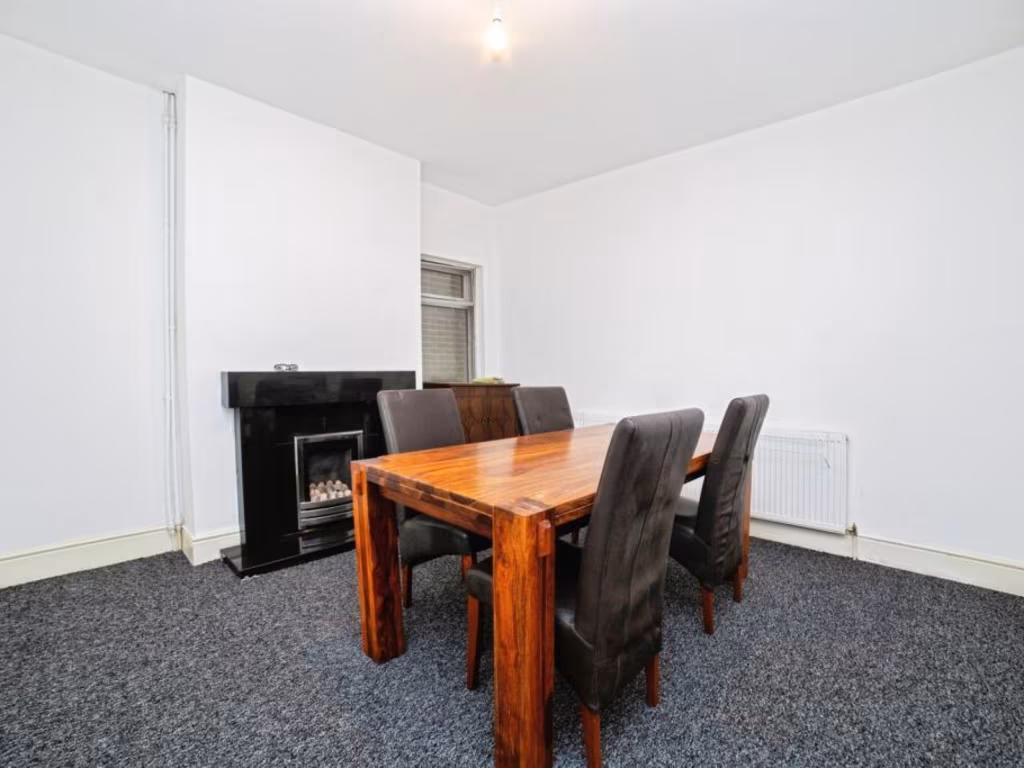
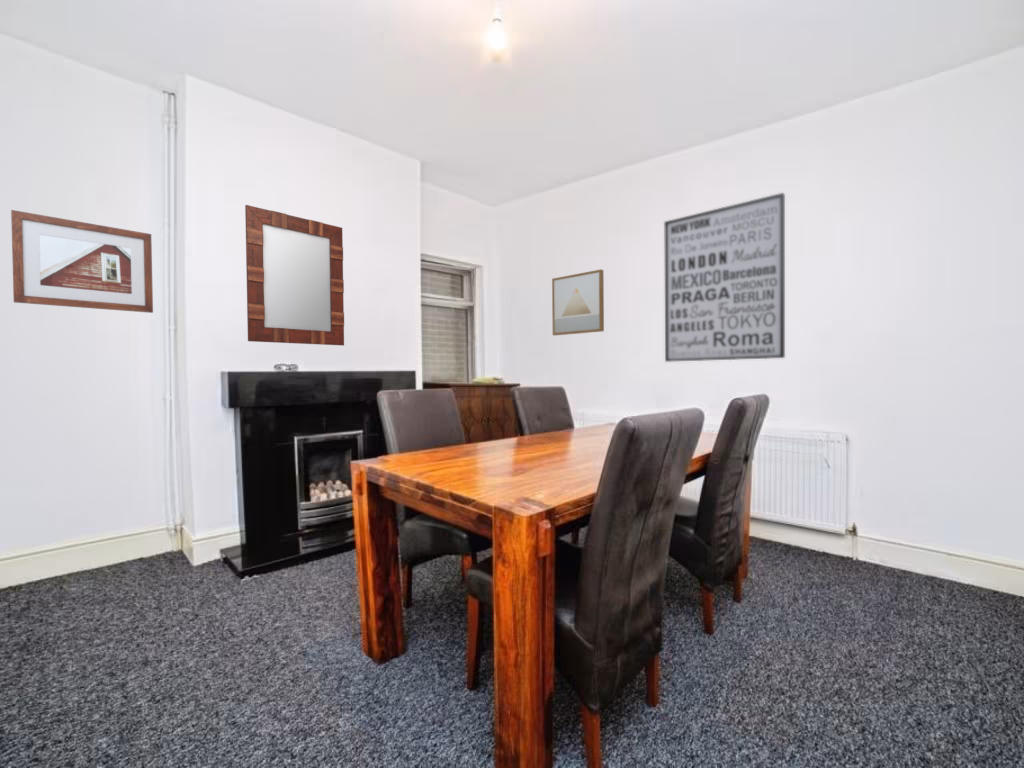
+ wall art (577, 304)
+ wall art (720, 284)
+ picture frame (87, 265)
+ home mirror (298, 280)
